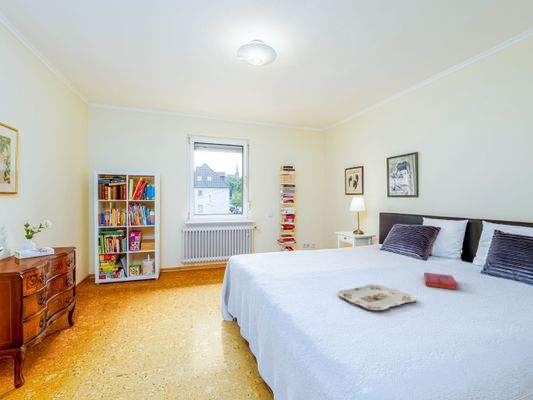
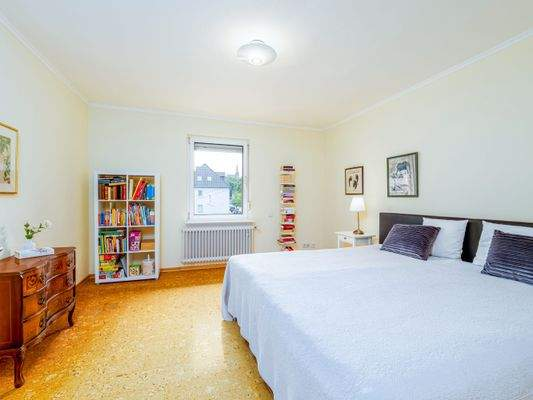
- serving tray (375, 296)
- hardback book (439, 280)
